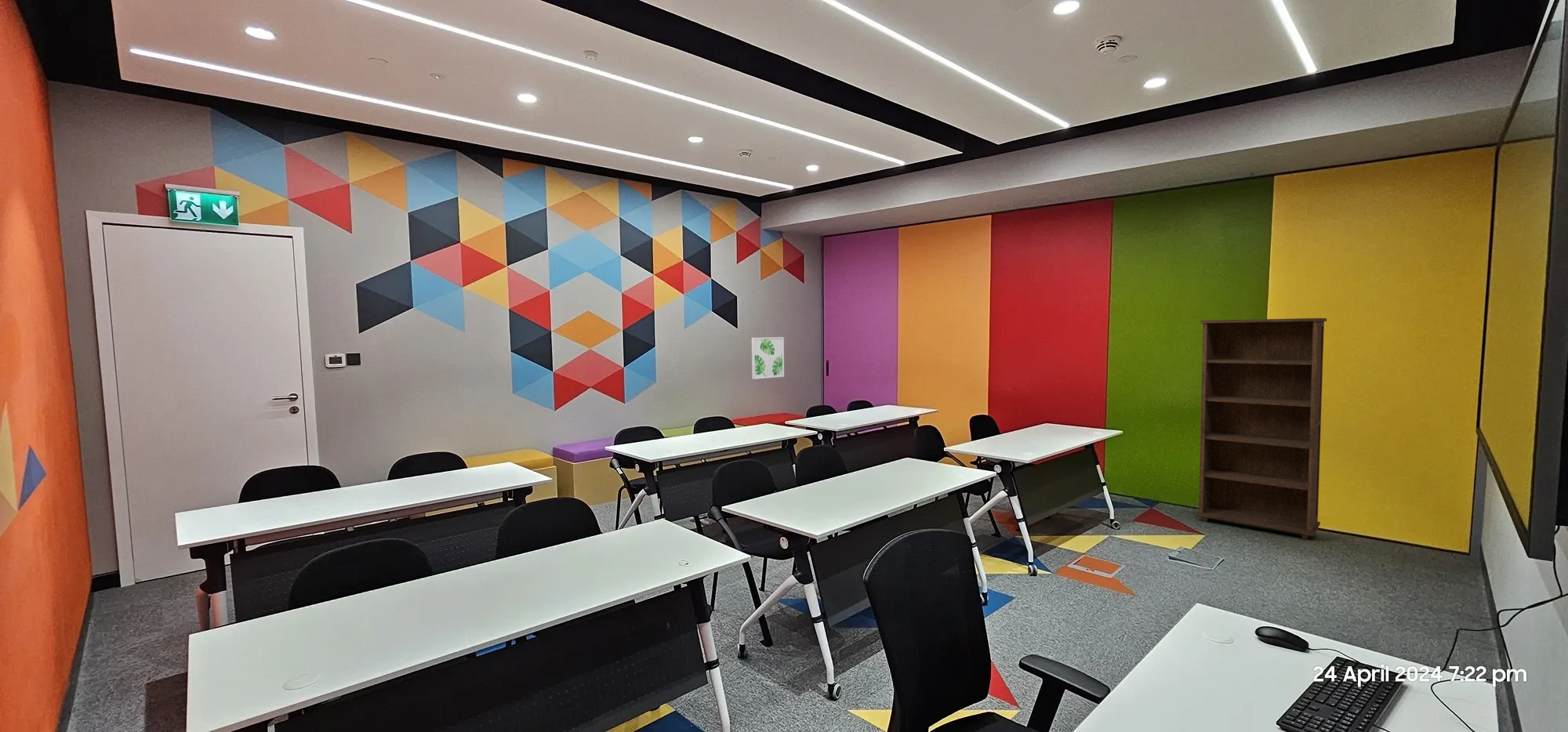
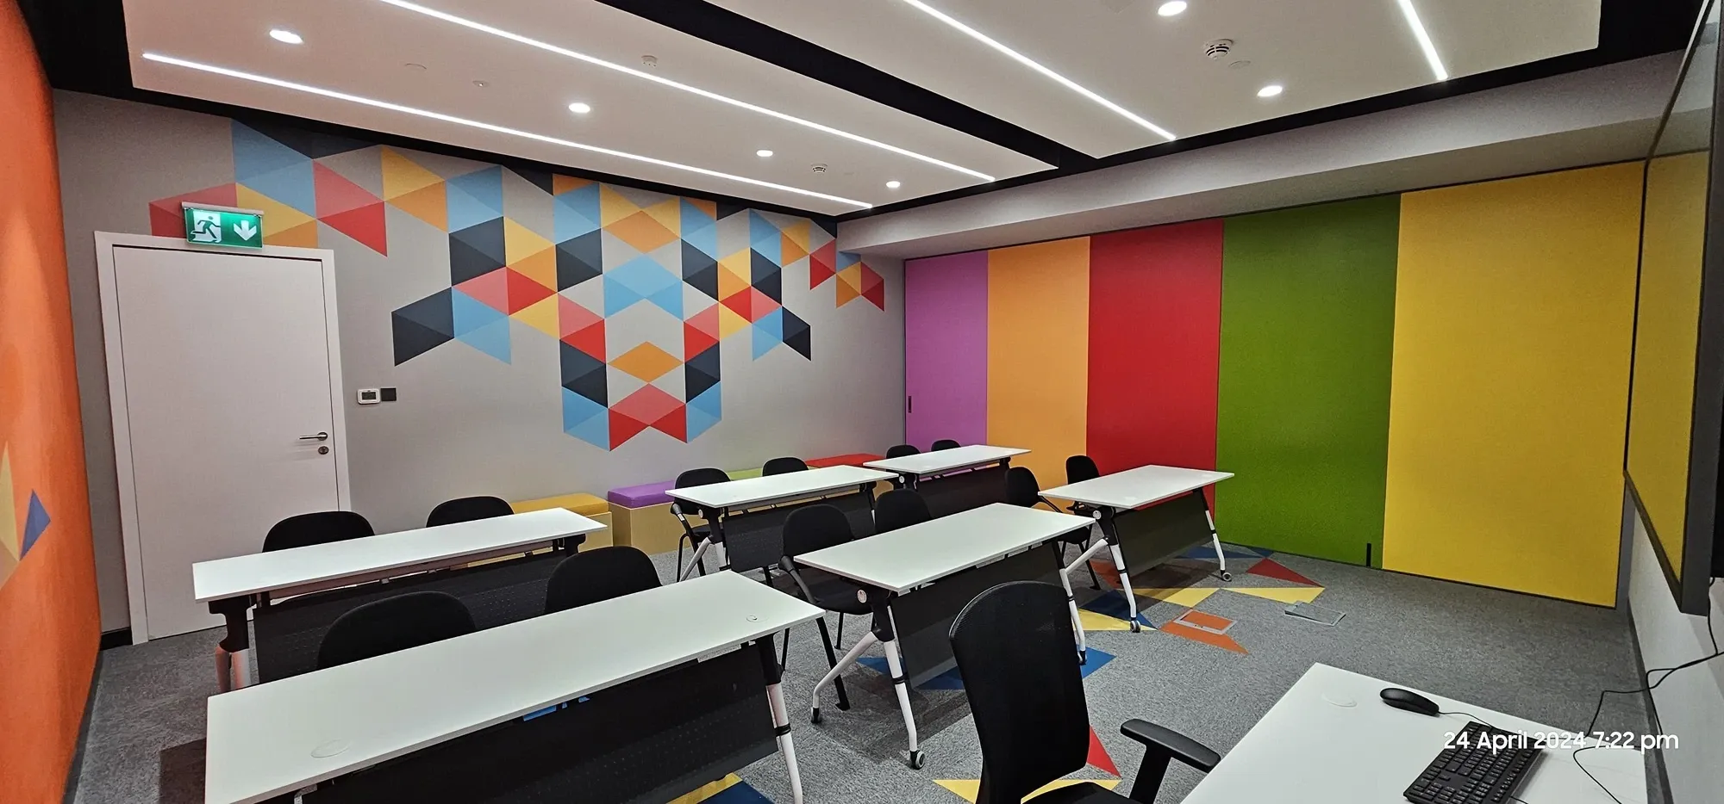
- wall art (768, 357)
- bookcase (1258, 423)
